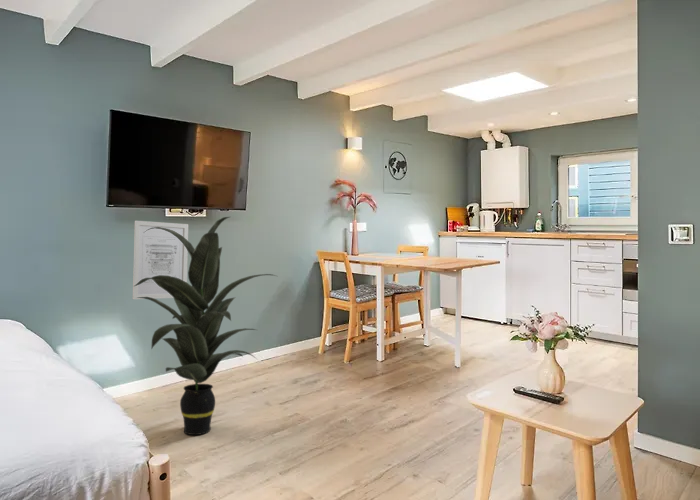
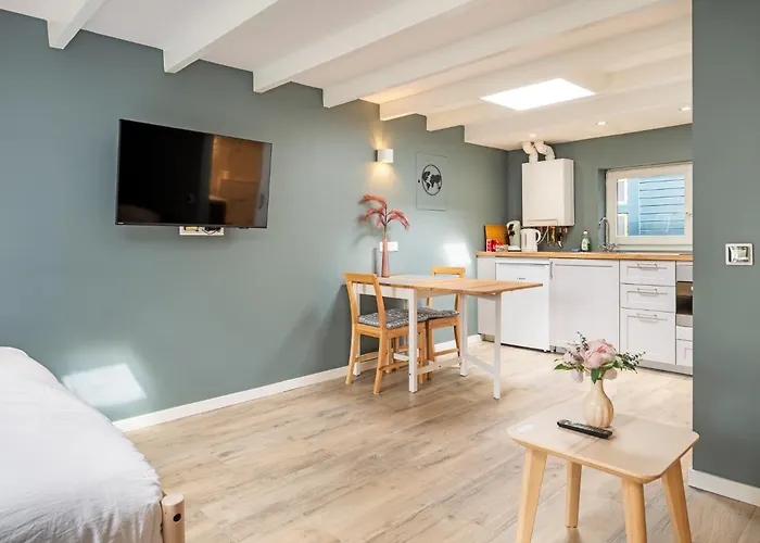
- indoor plant (204, 324)
- wall art (161, 260)
